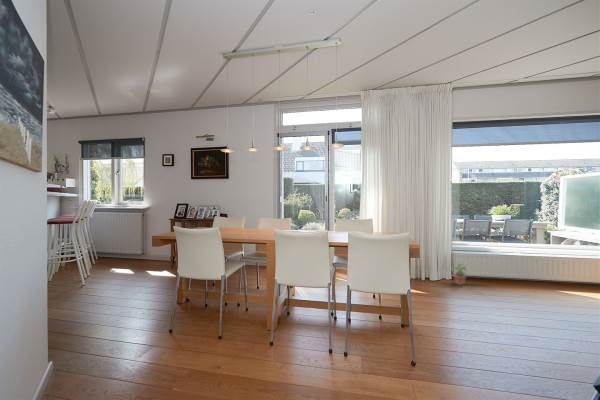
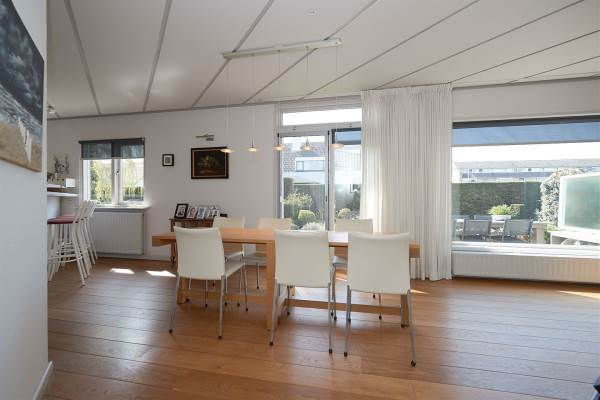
- potted plant (457, 272)
